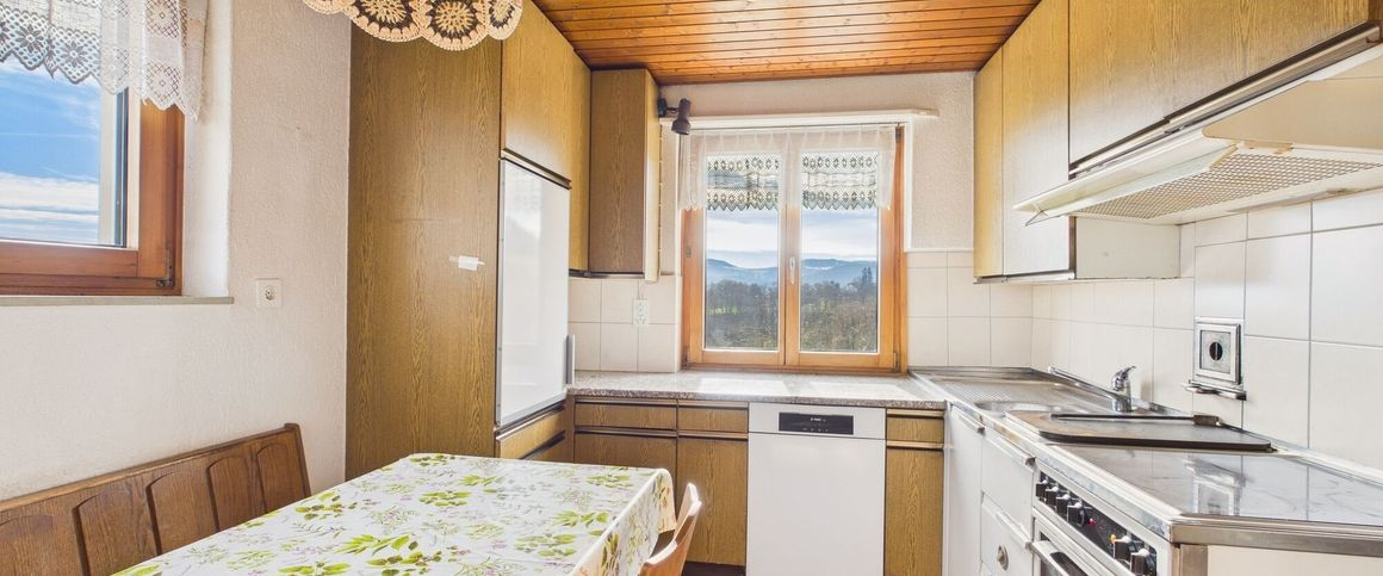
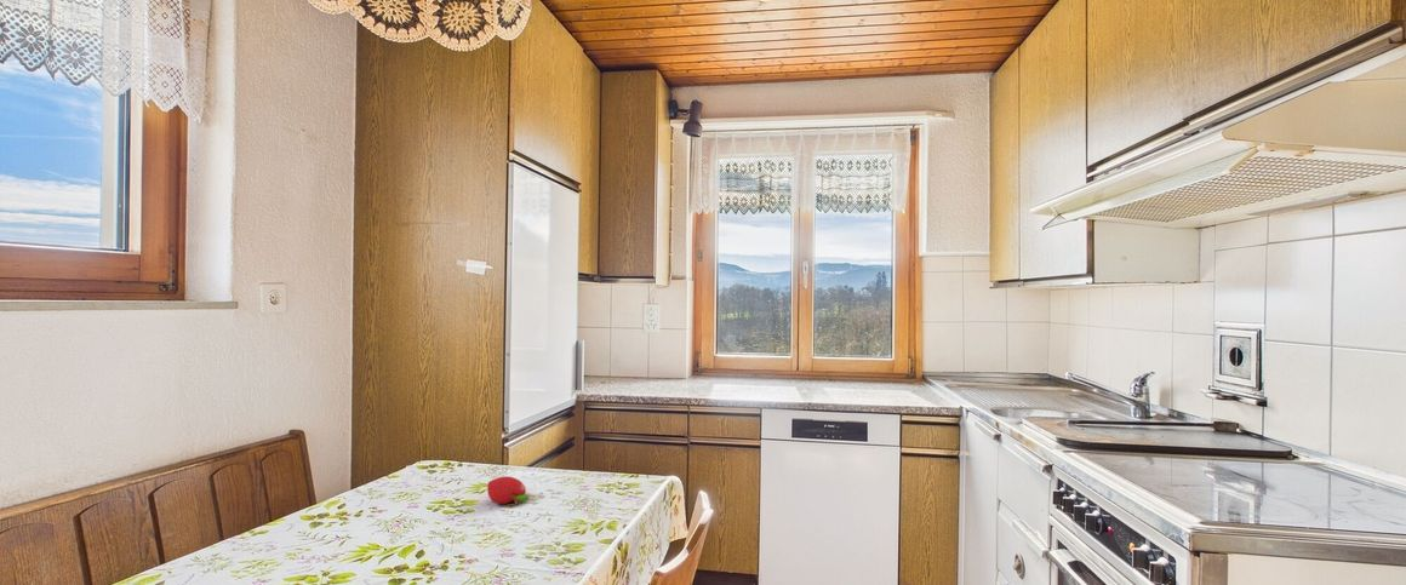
+ fruit (507, 489)
